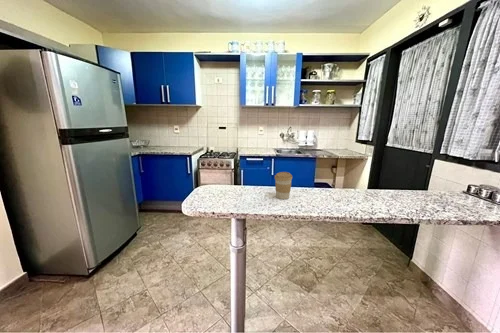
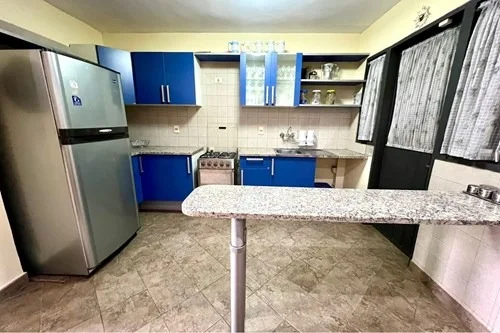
- coffee cup (283, 185)
